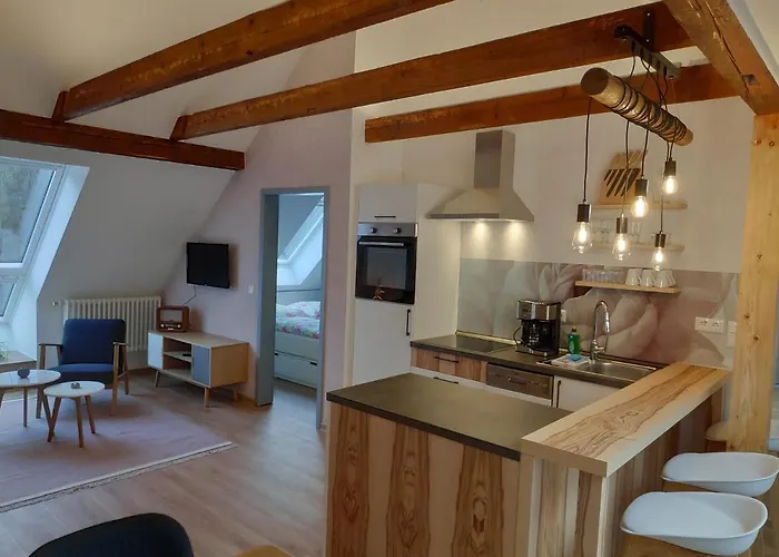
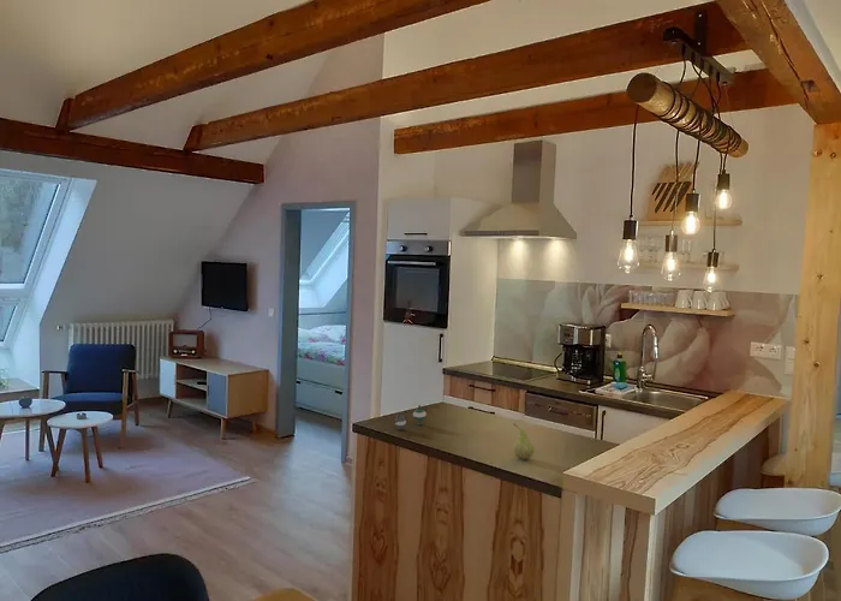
+ fruit (523, 441)
+ teapot (413, 416)
